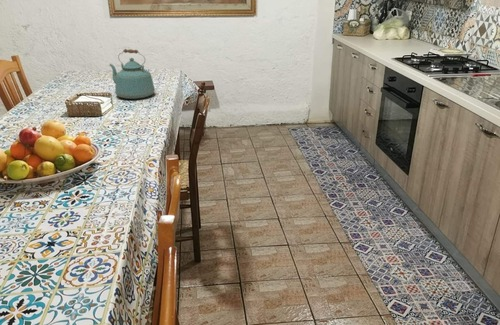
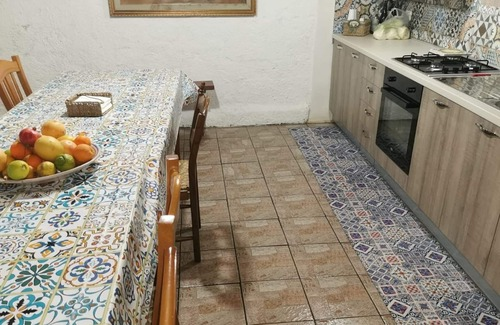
- kettle (129, 72)
